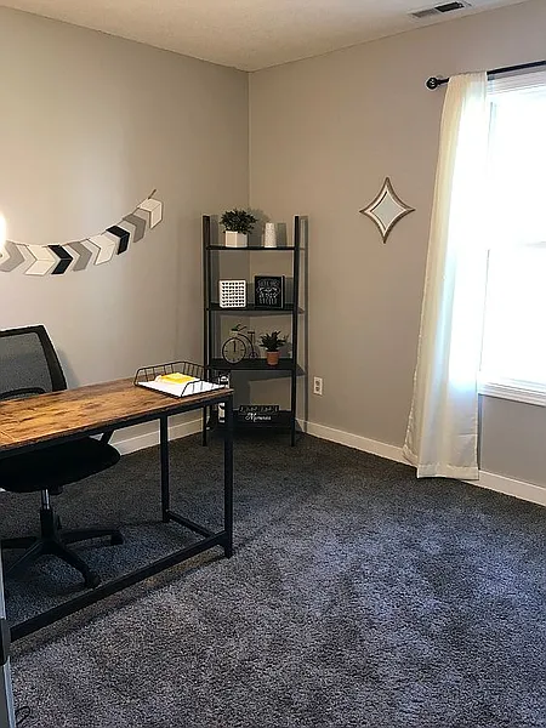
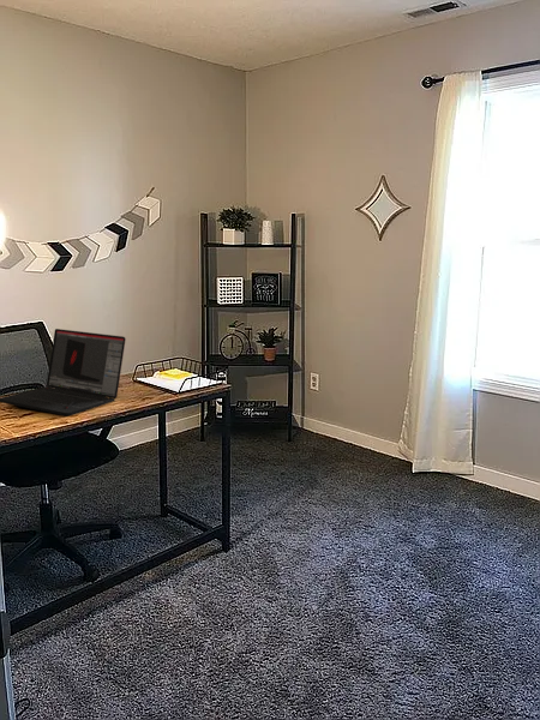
+ laptop (61, 368)
